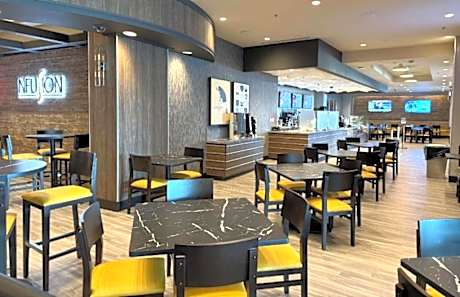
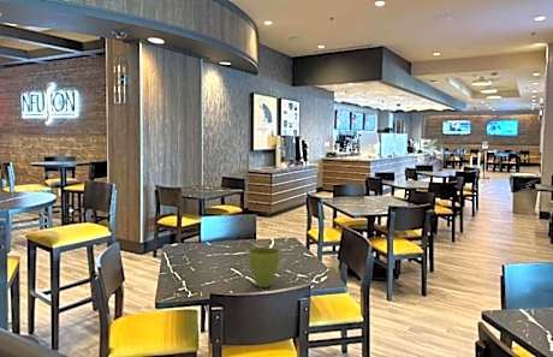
+ flower pot (263, 267)
